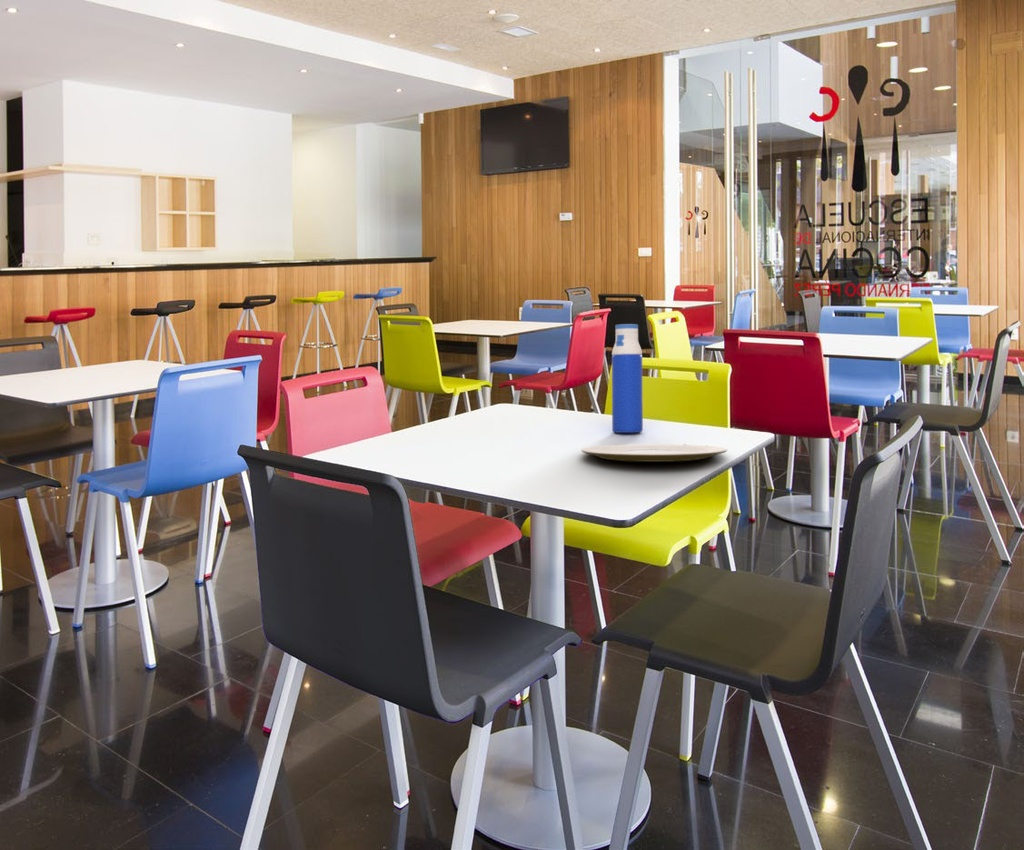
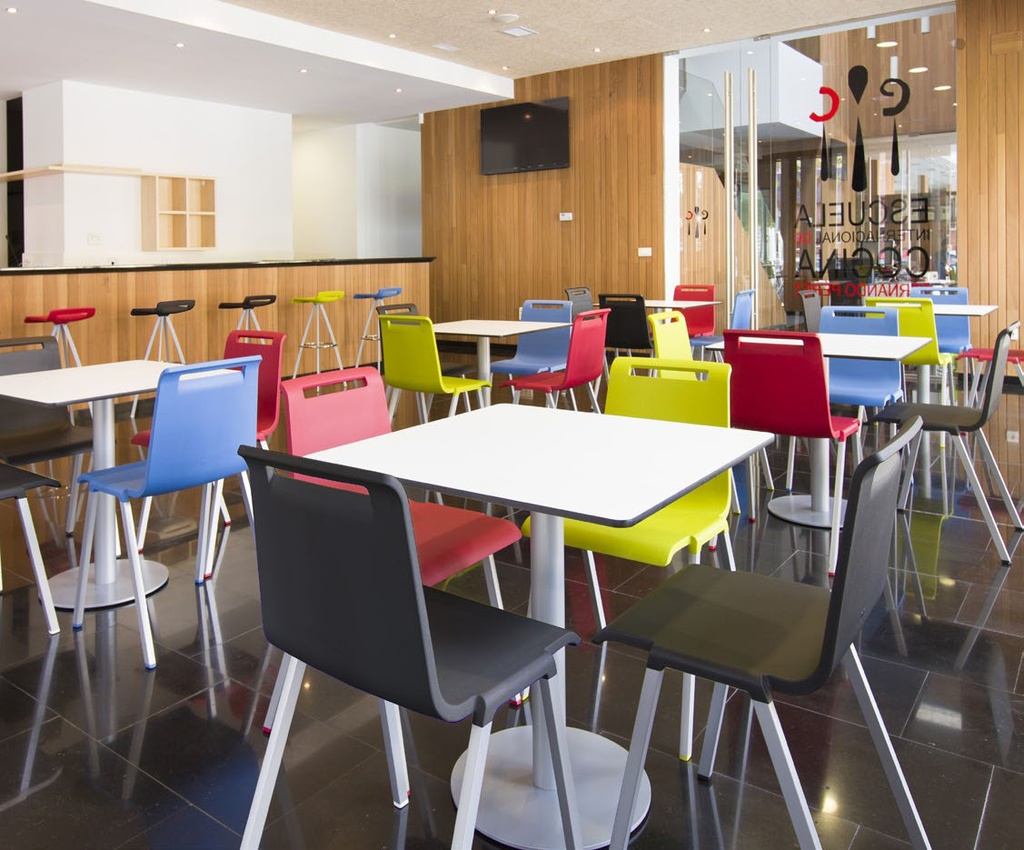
- water bottle (627, 378)
- plate (653, 453)
